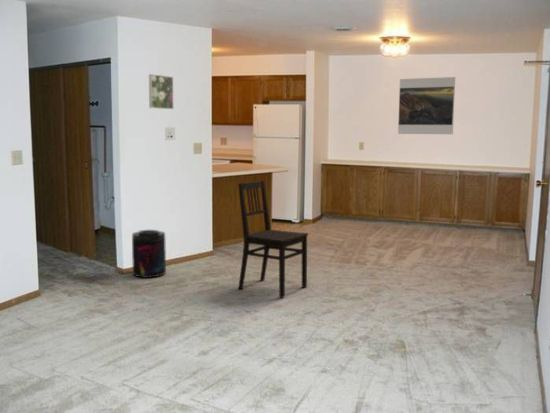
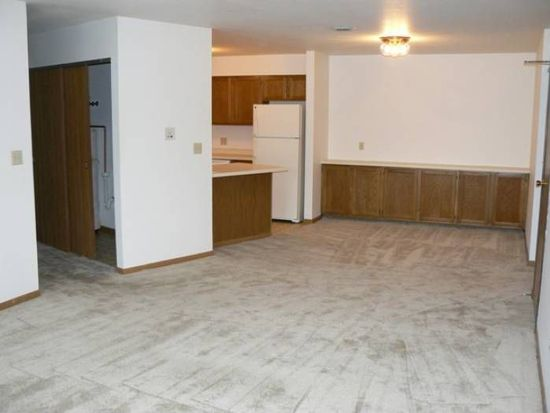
- supplement container (149, 252)
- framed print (161, 92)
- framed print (425, 106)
- dining chair (272, 236)
